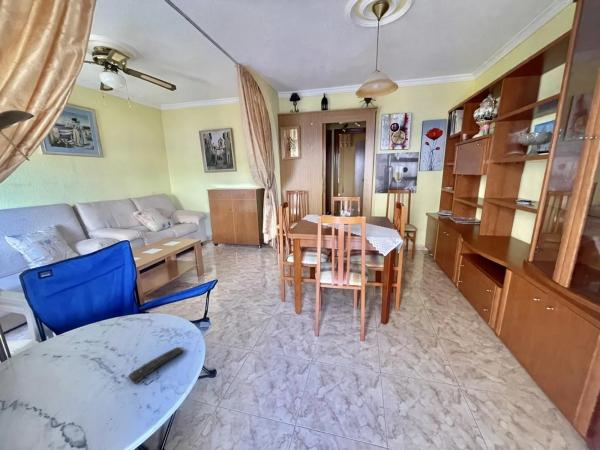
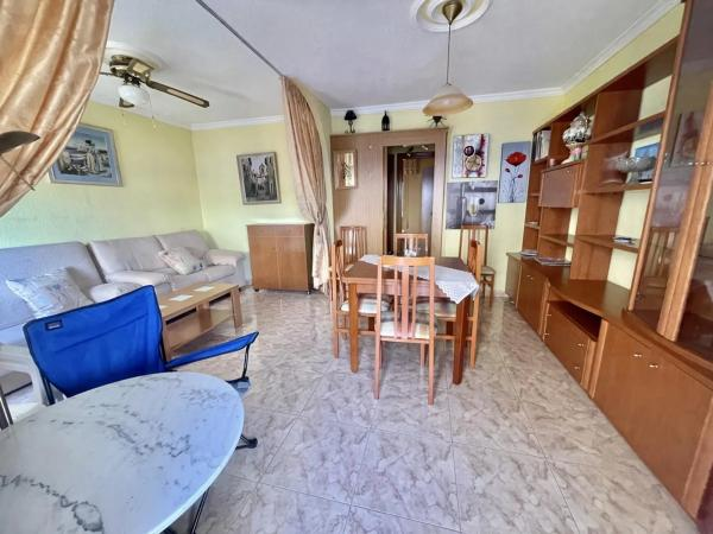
- remote control (159, 361)
